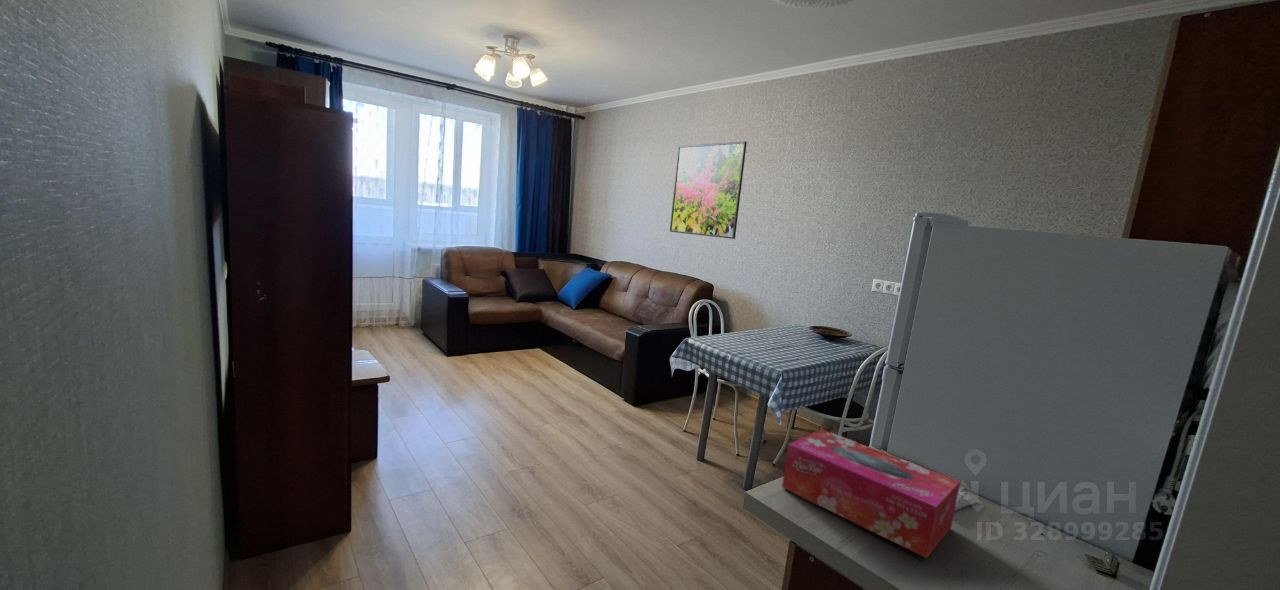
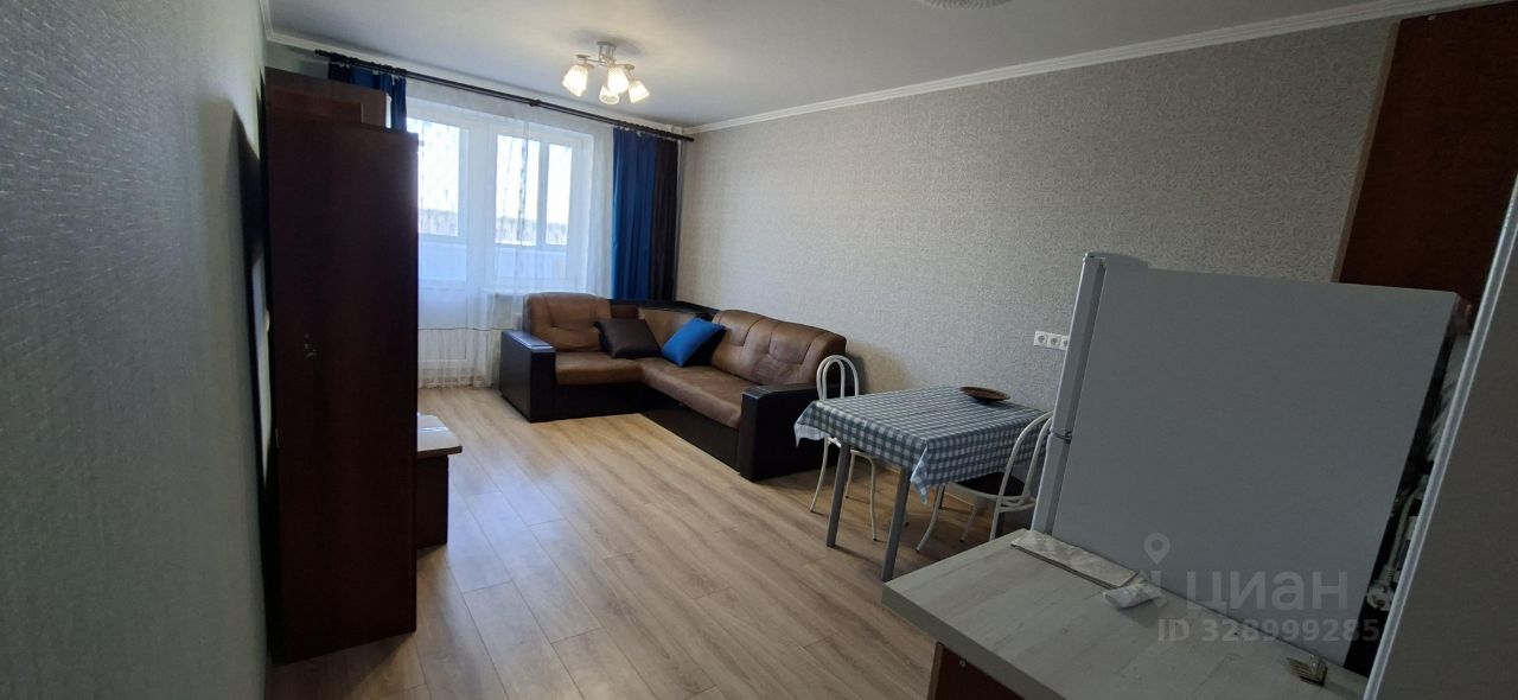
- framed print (705, 190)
- tissue box (866, 484)
